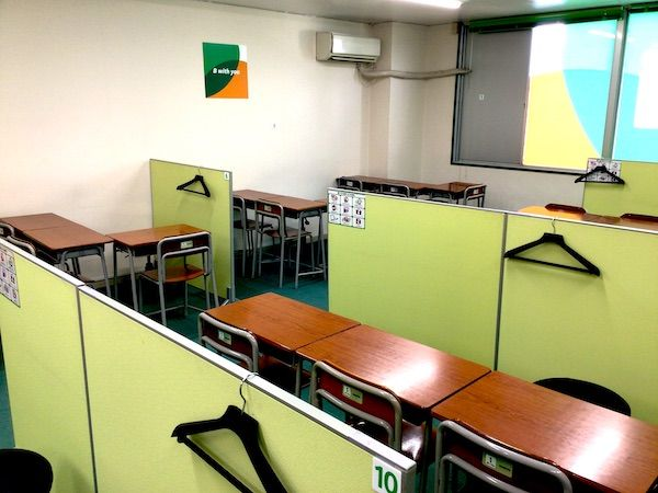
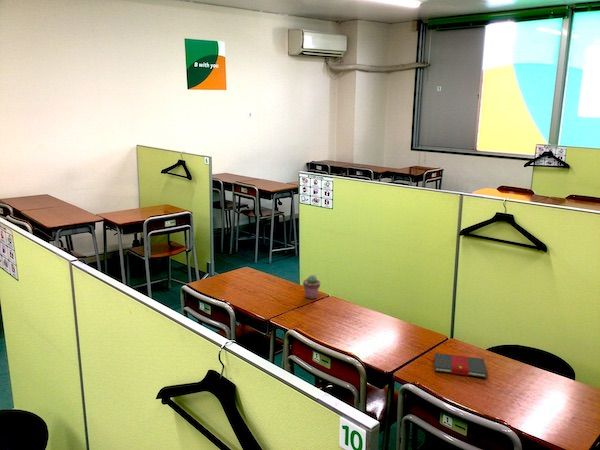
+ book (459, 364)
+ potted succulent (311, 286)
